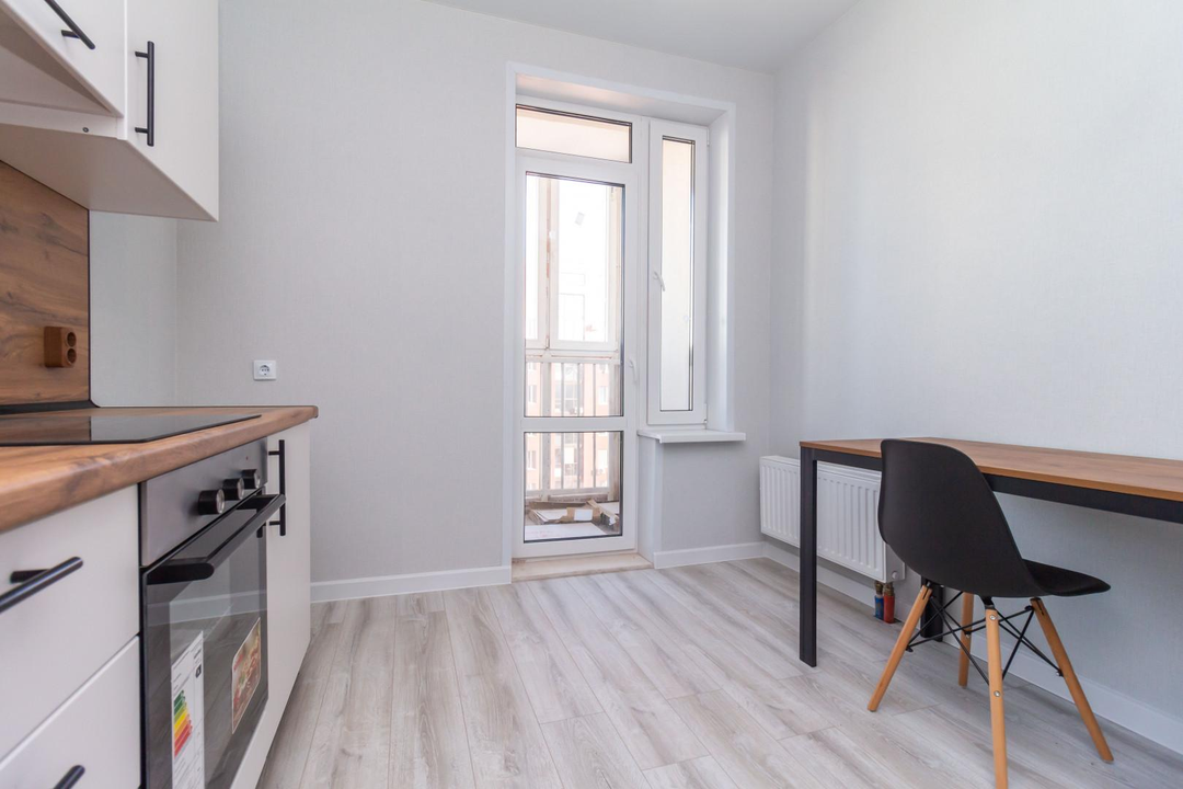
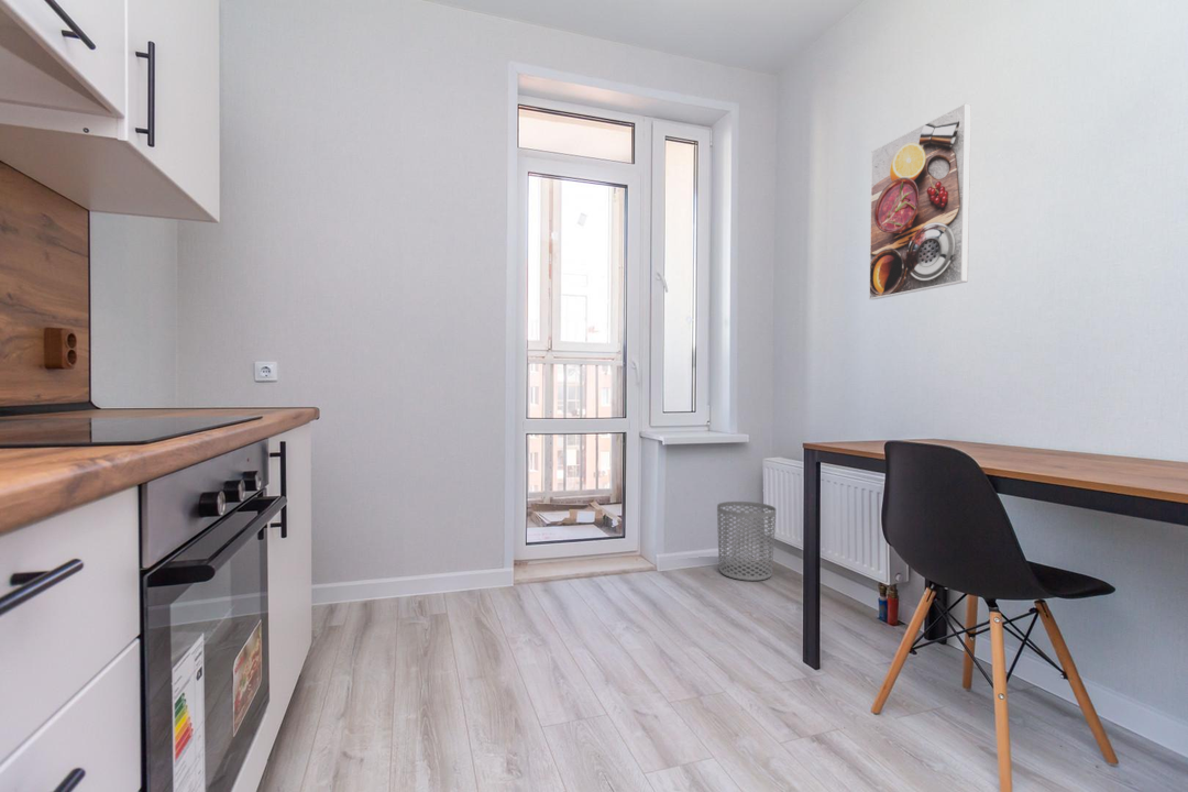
+ waste bin (745, 539)
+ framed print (915, 210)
